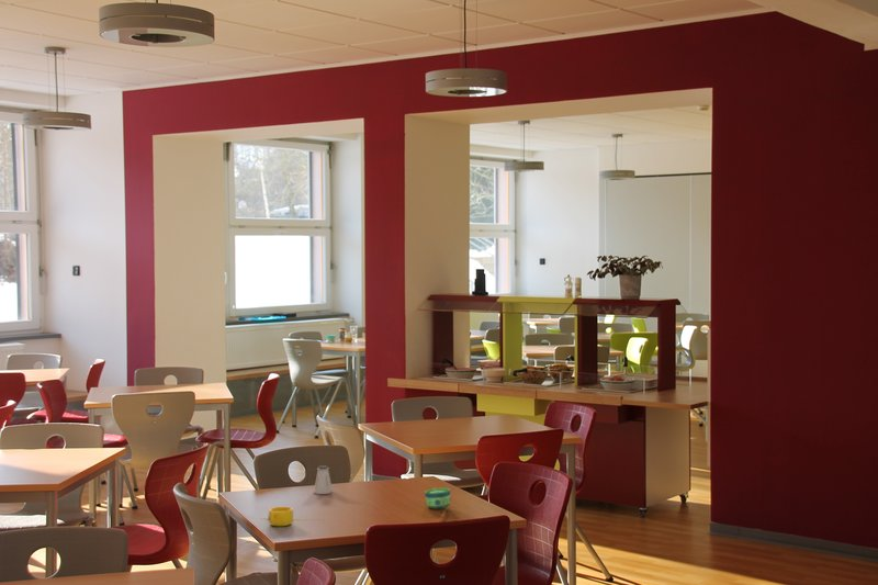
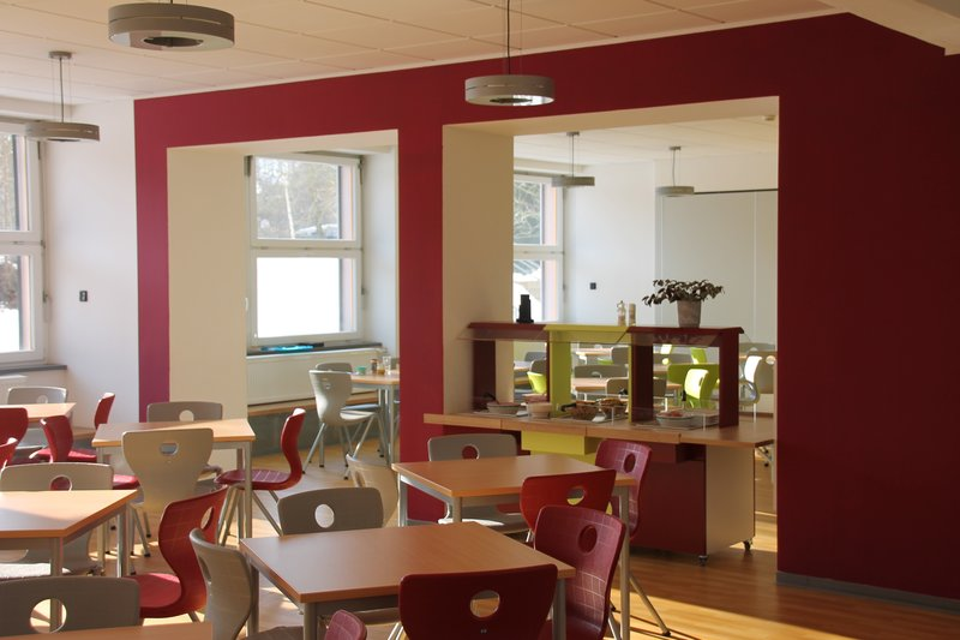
- cup (436, 497)
- saltshaker (323, 479)
- cup (279, 517)
